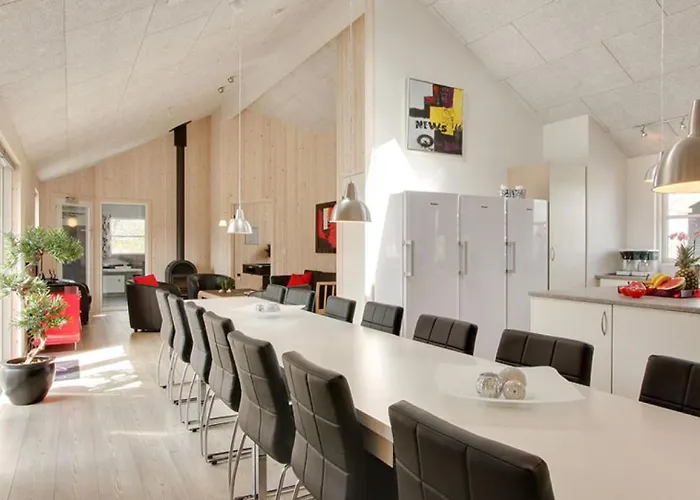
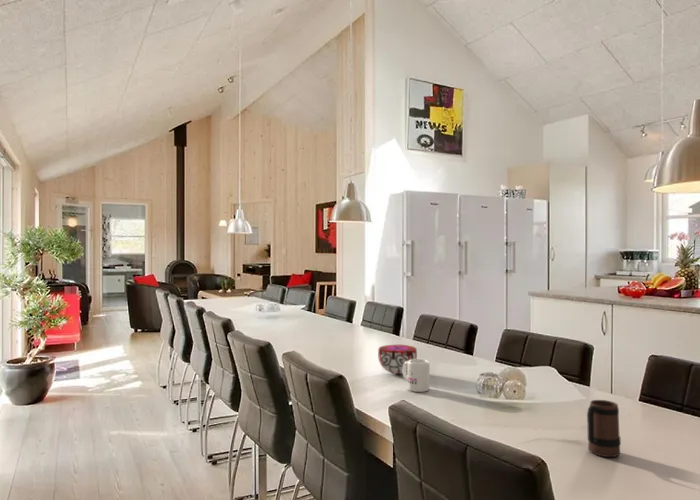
+ mug (600, 428)
+ decorative bowl (397, 360)
+ mug (414, 373)
